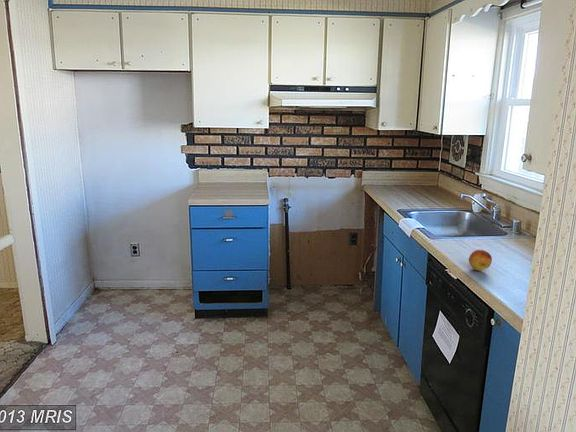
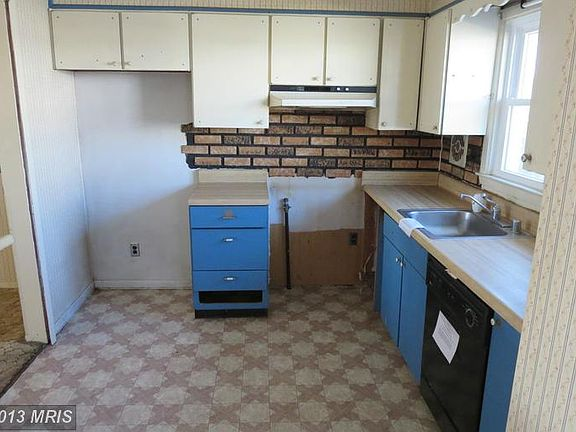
- fruit (479, 260)
